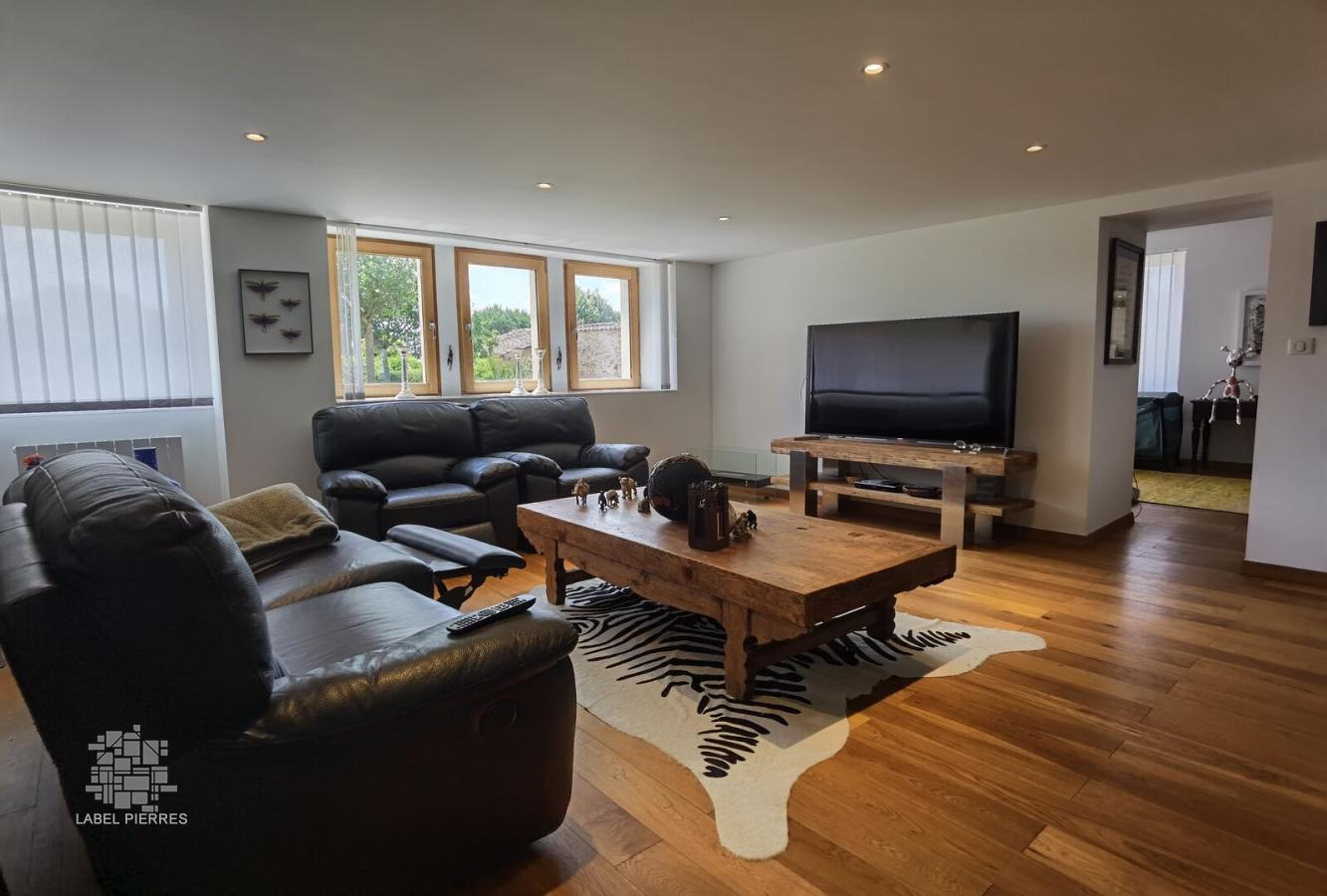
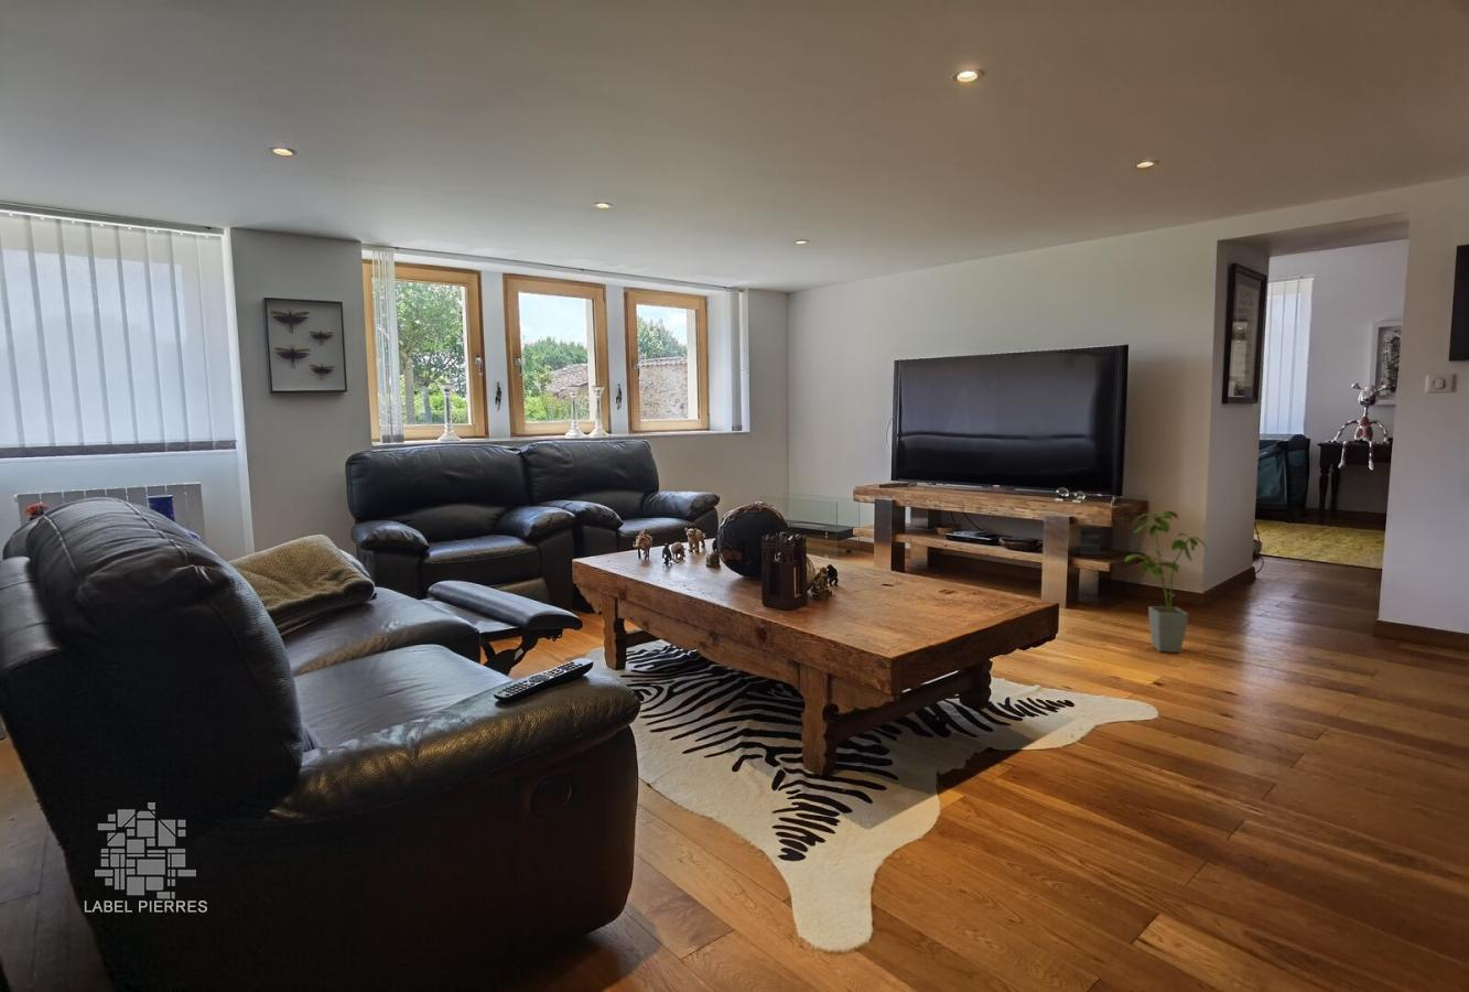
+ house plant (1155, 578)
